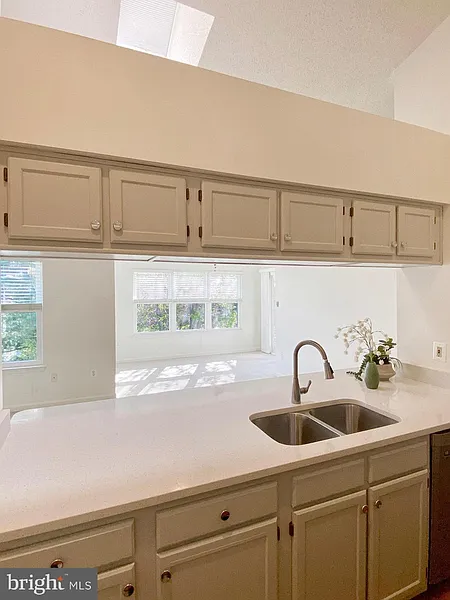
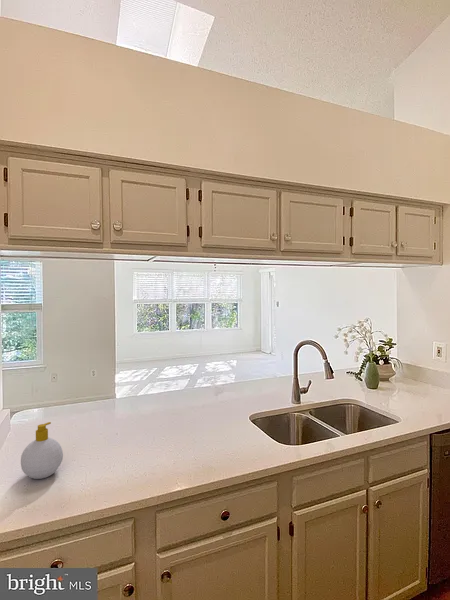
+ soap bottle (42, 449)
